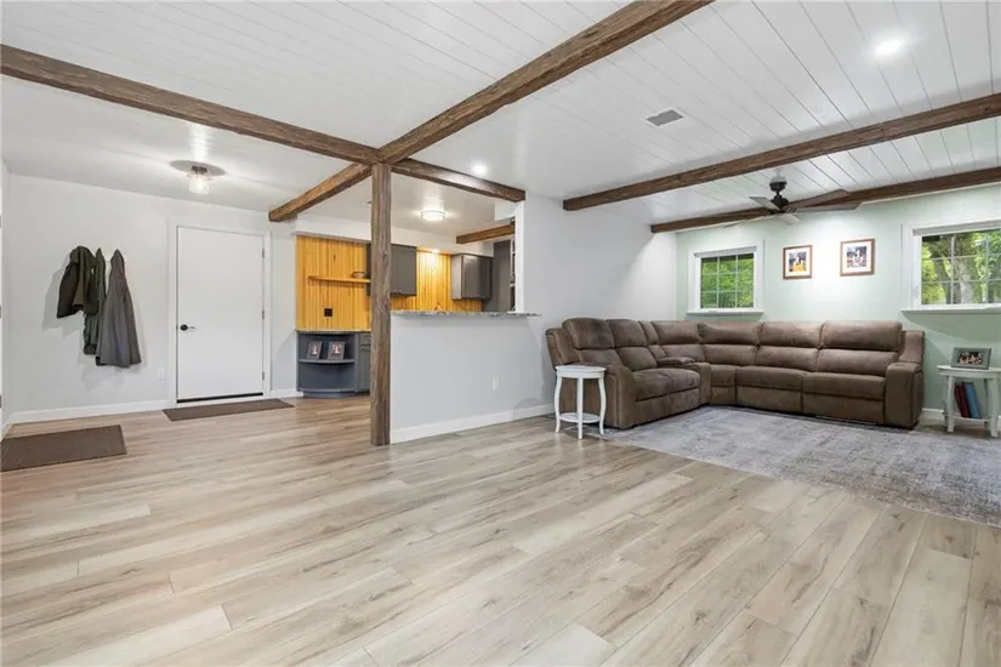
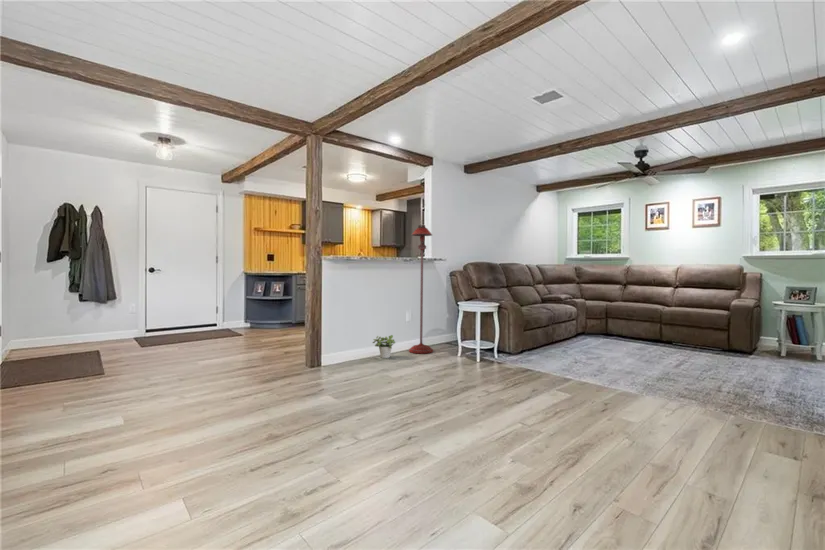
+ potted plant (384, 346)
+ floor lamp (421, 288)
